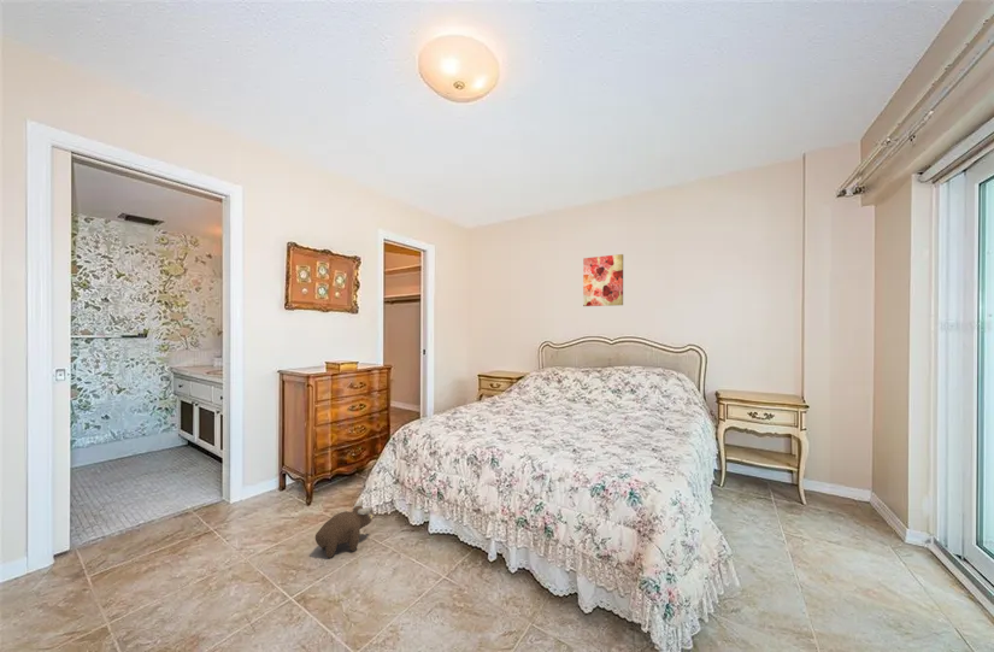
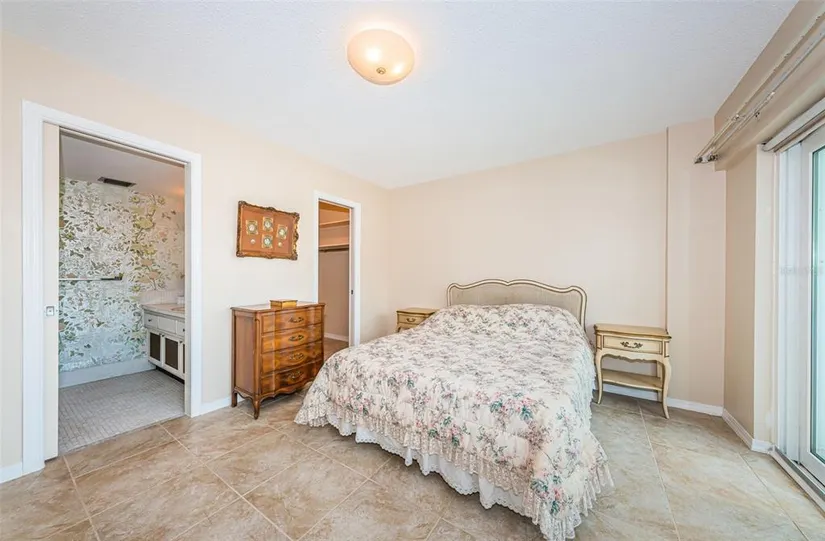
- plush toy (345, 528)
- wall art (602, 281)
